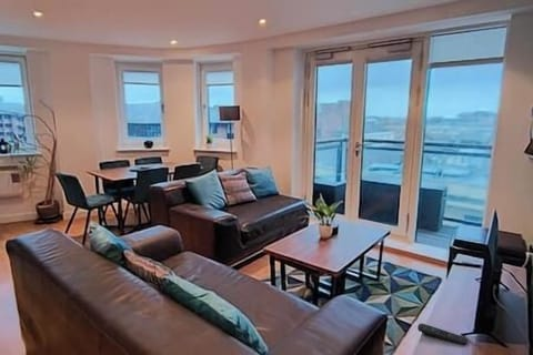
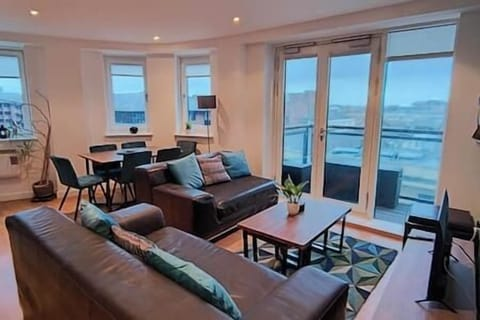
- remote control (441, 334)
